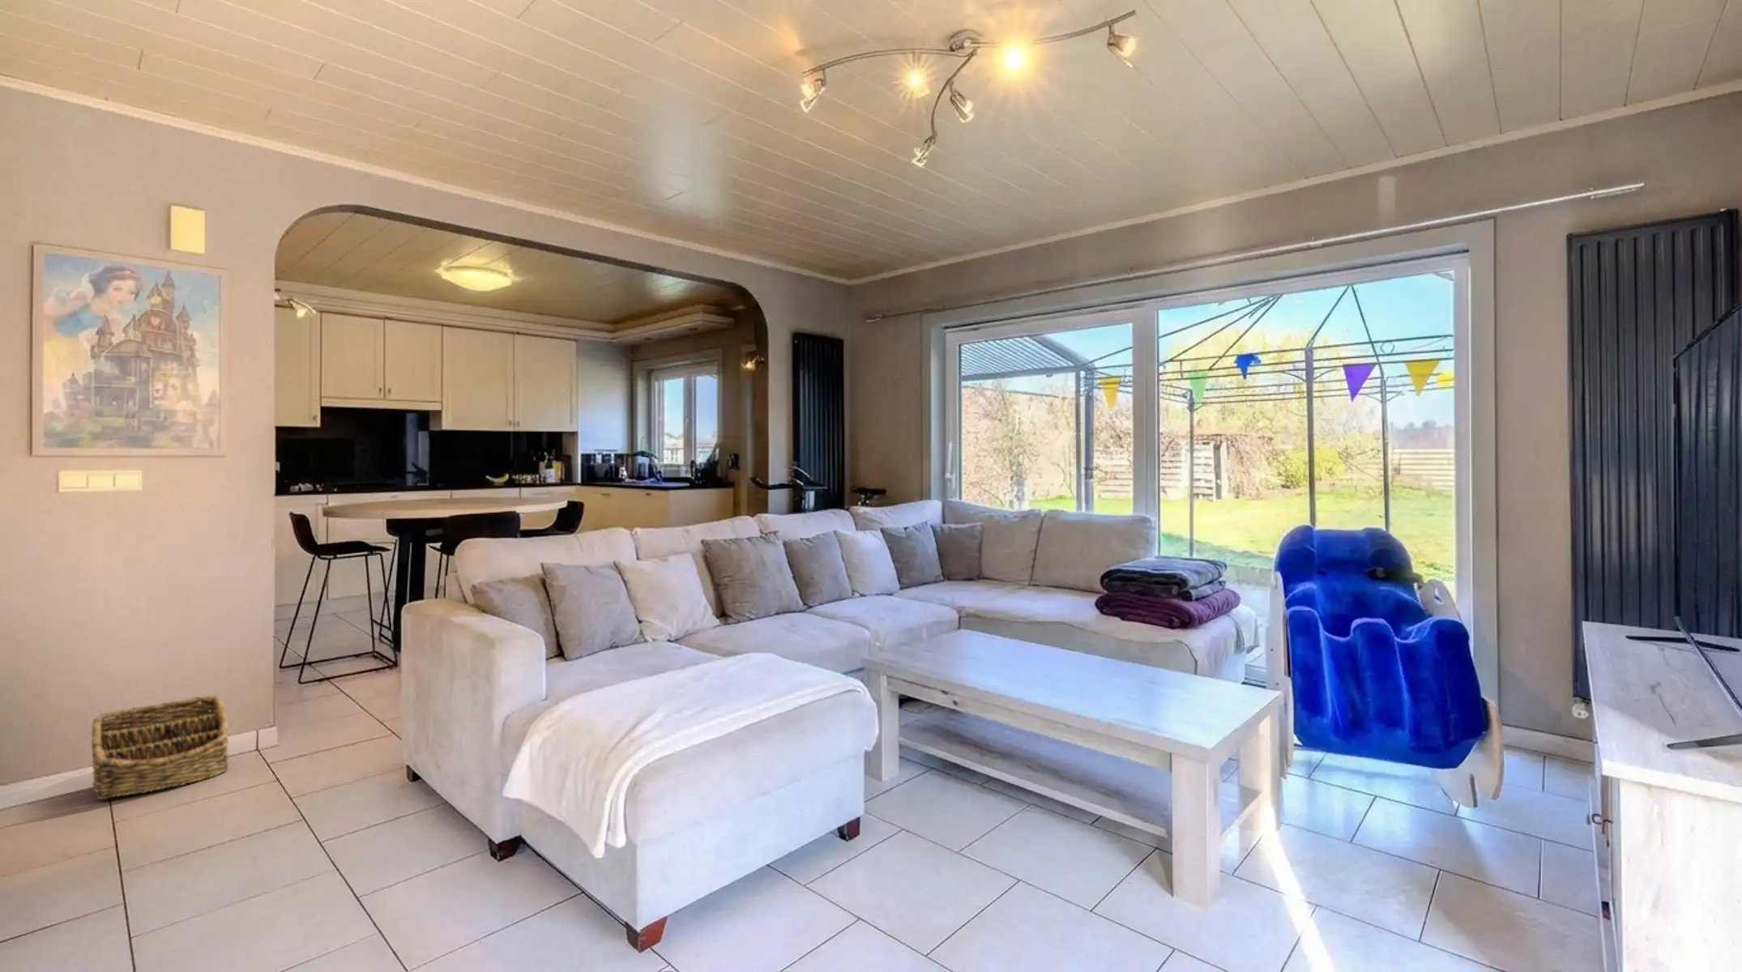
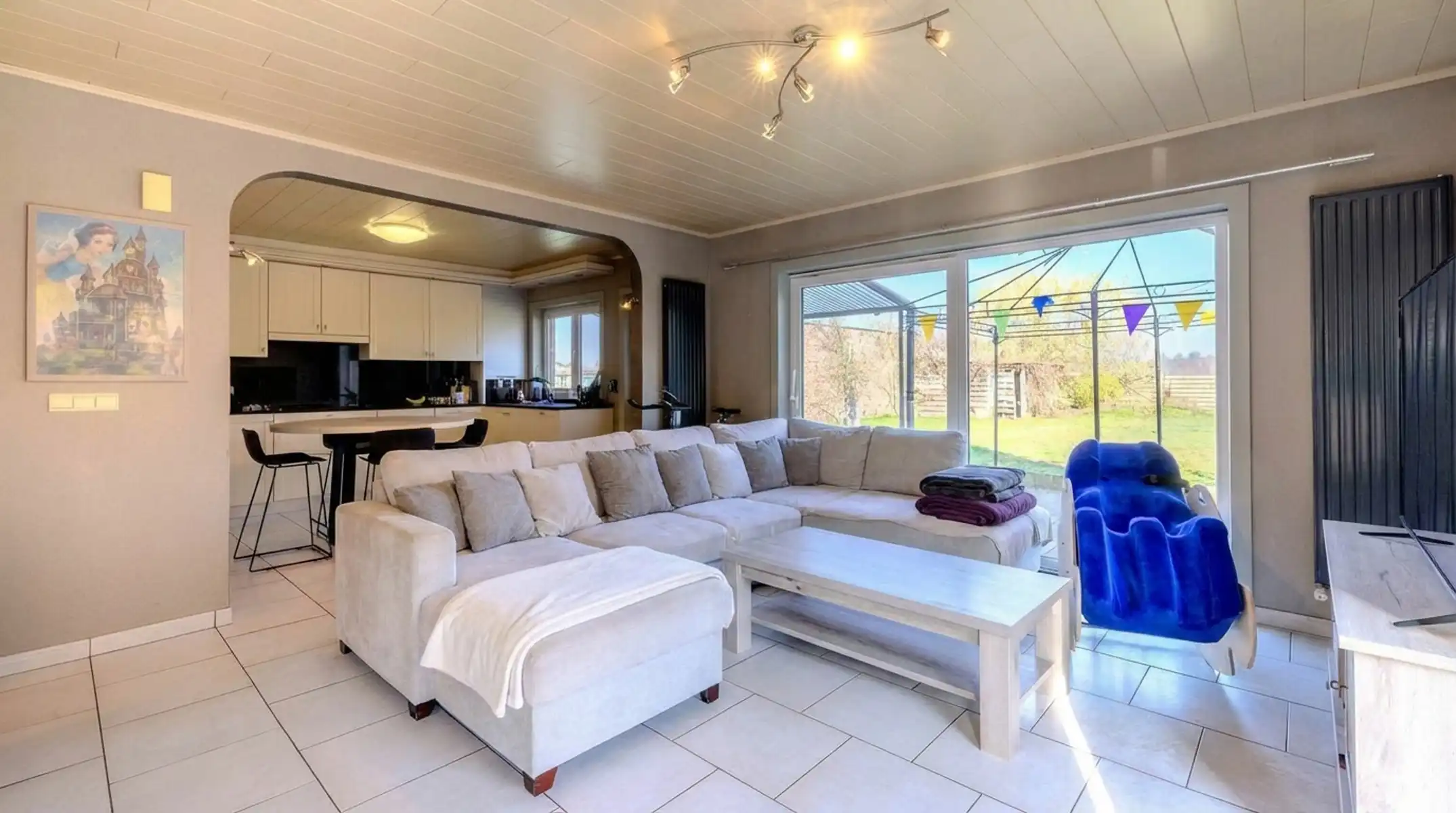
- basket (162, 745)
